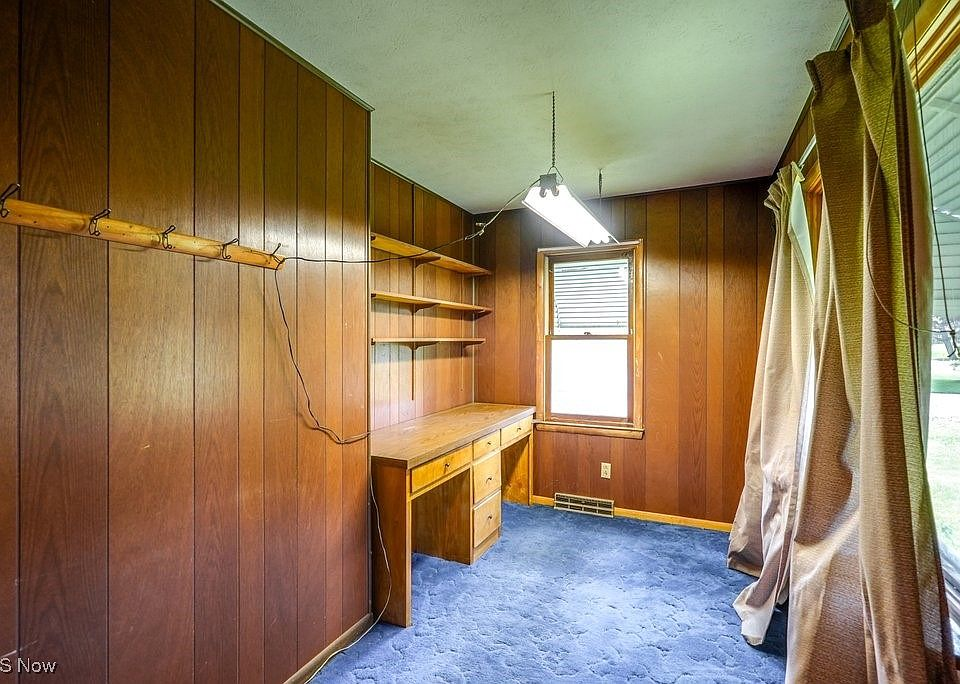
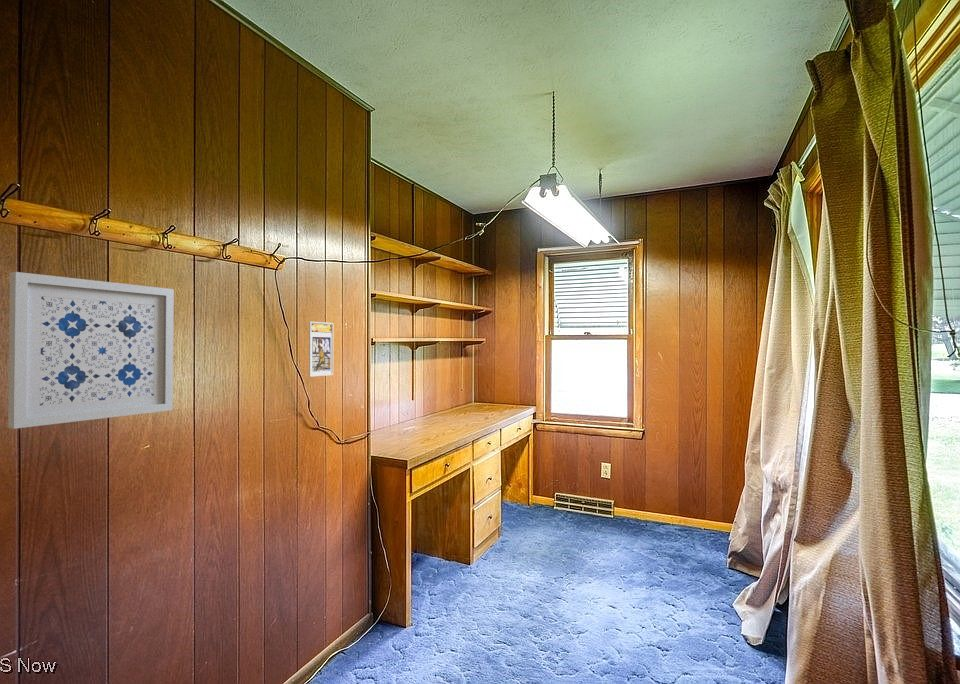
+ wall art (101, 349)
+ trading card display case (321, 349)
